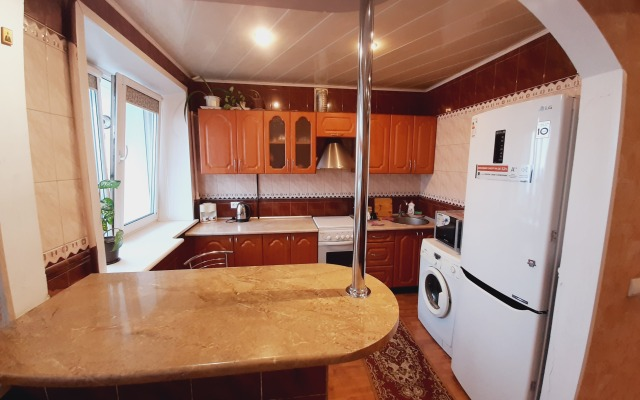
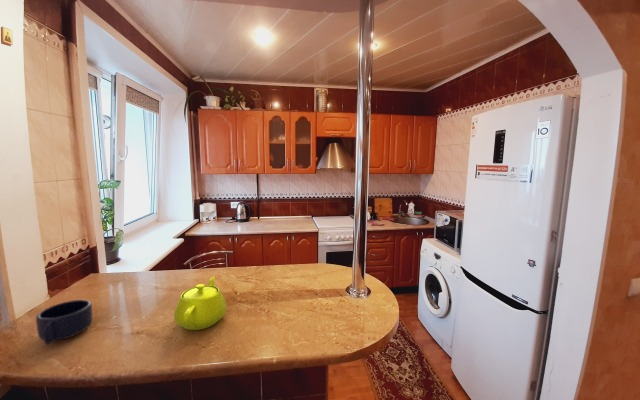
+ teapot (201, 301)
+ mug (63, 323)
